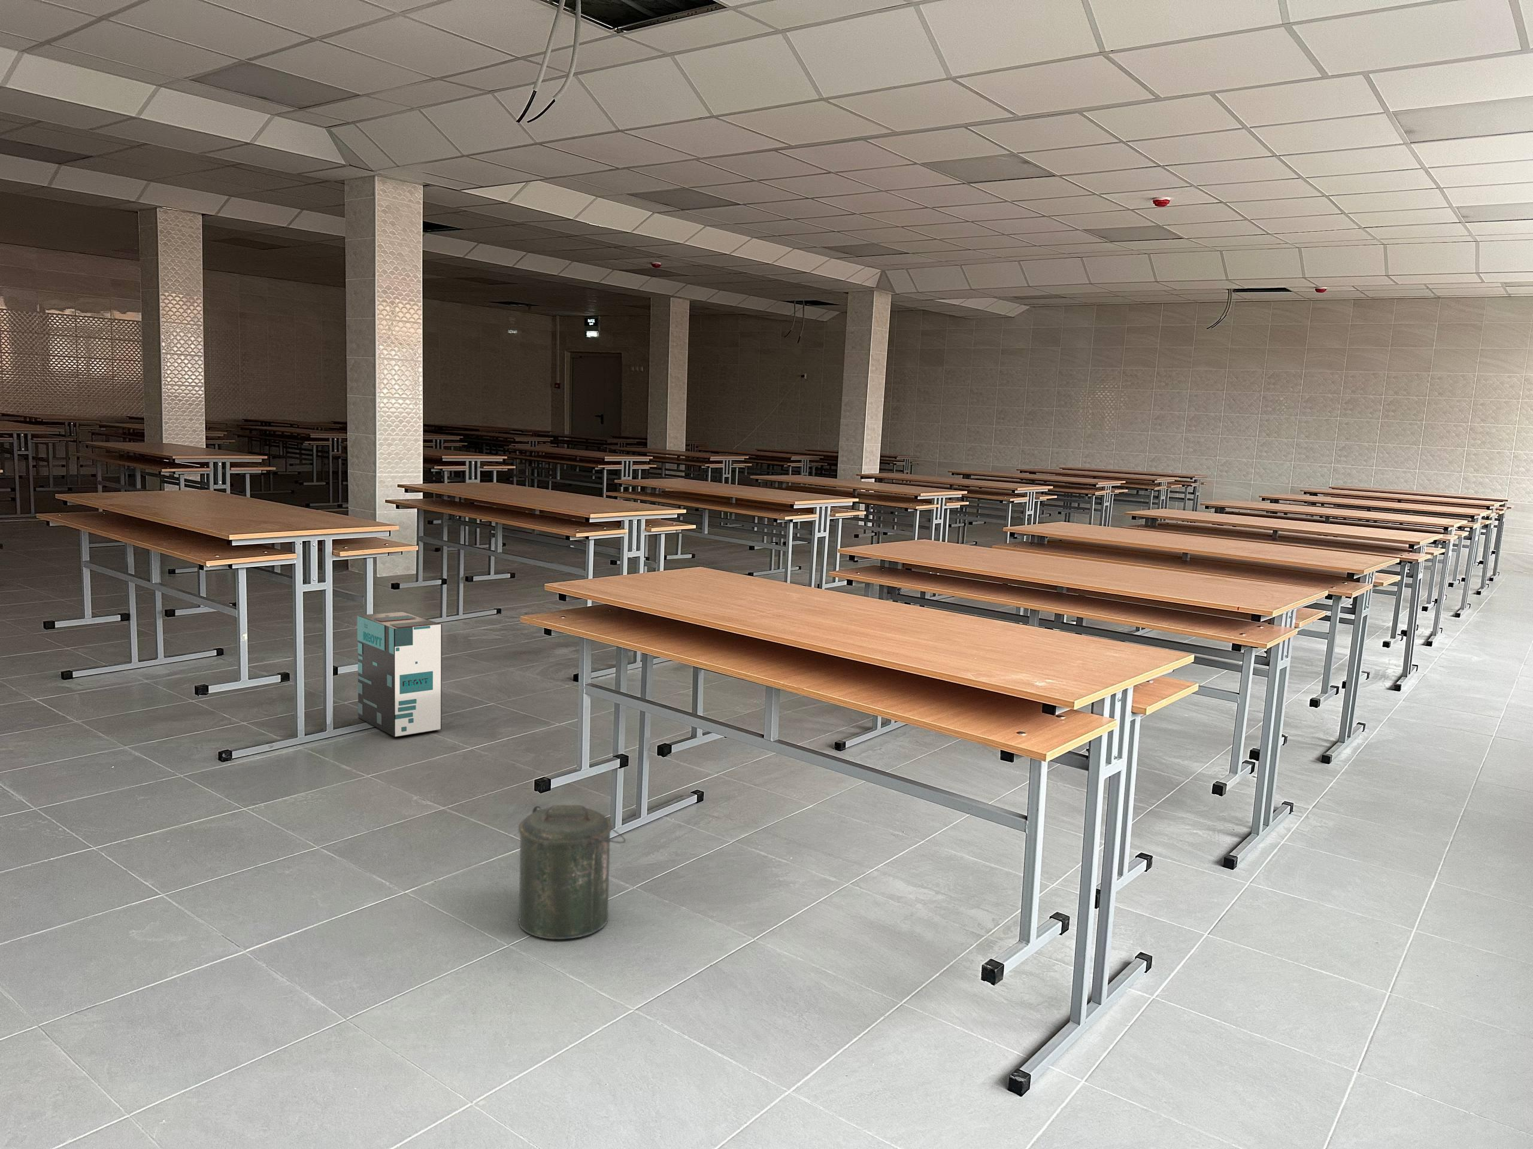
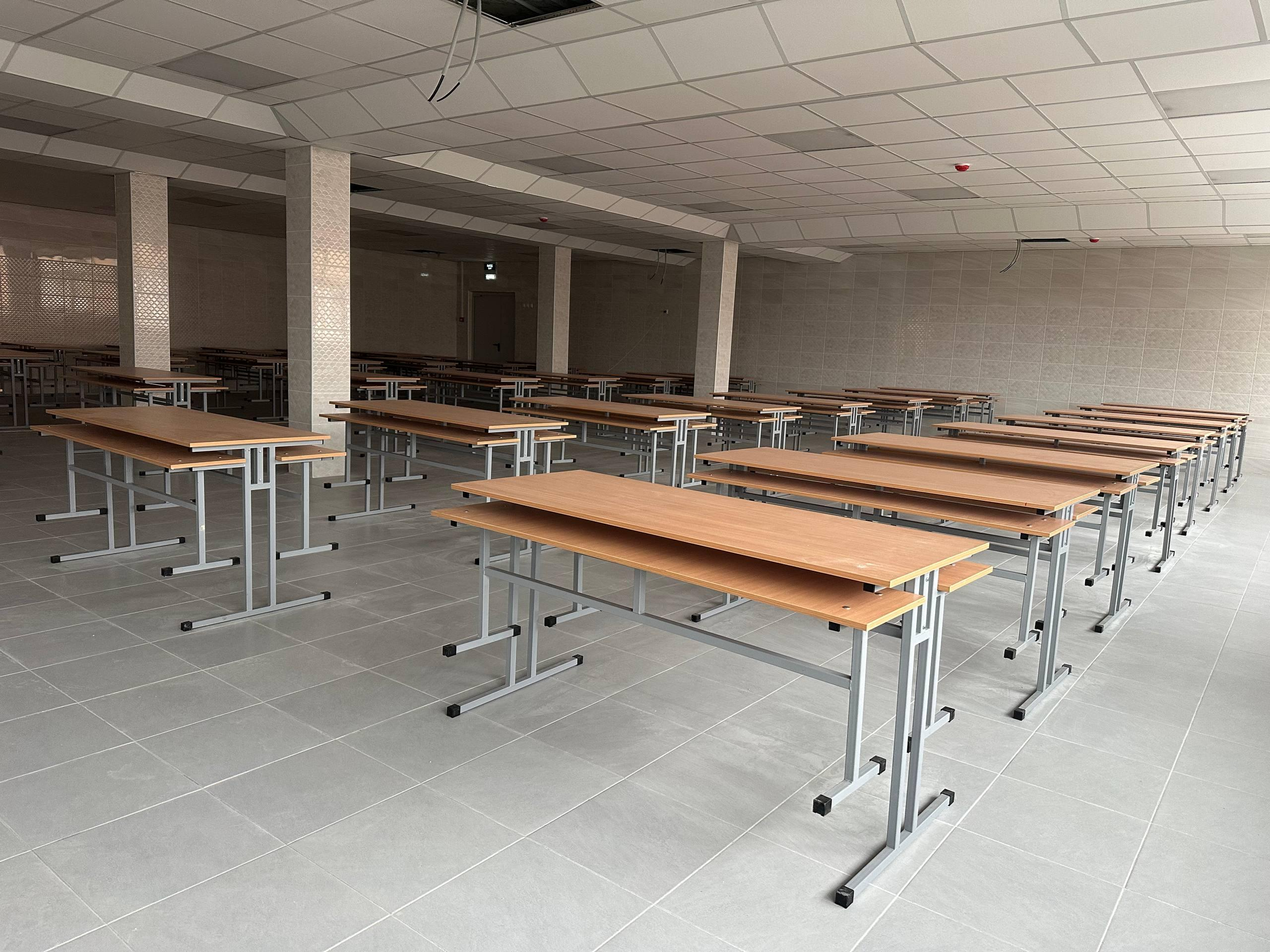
- cardboard box (400, 672)
- canister (570, 862)
